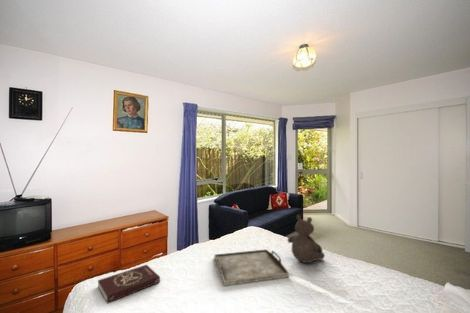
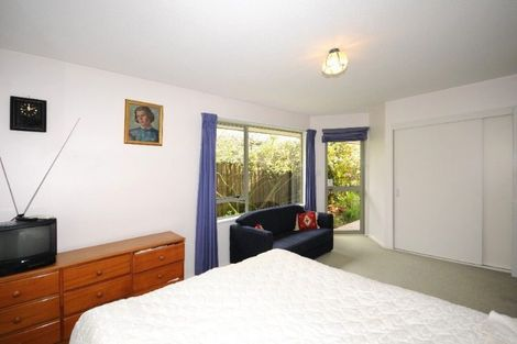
- serving tray (248, 261)
- book (129, 281)
- teddy bear (307, 237)
